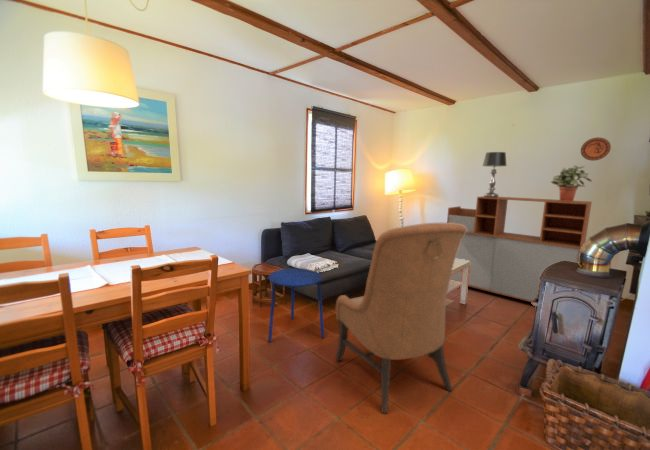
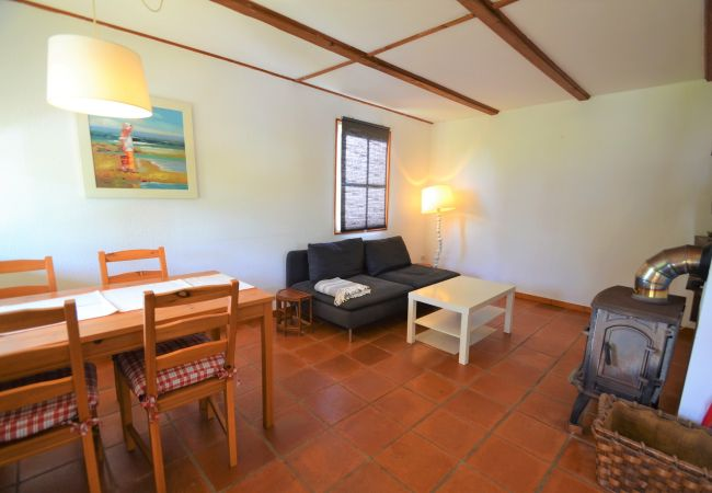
- storage cabinet (508, 247)
- decorative plate (595, 149)
- table lamp (493, 174)
- potted plant (569, 183)
- side table (292, 304)
- chair (398, 299)
